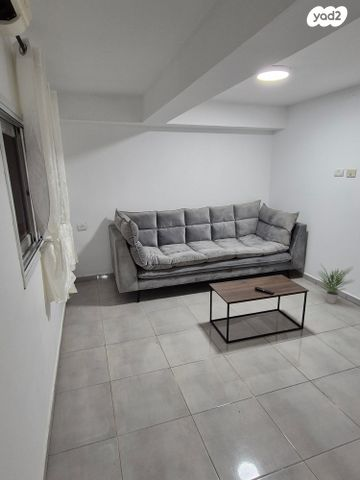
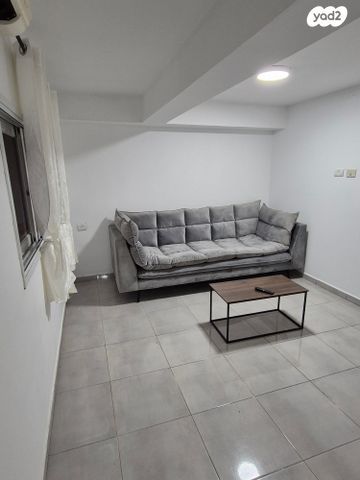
- potted plant (332, 283)
